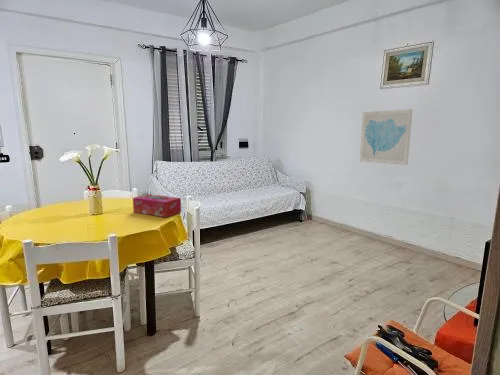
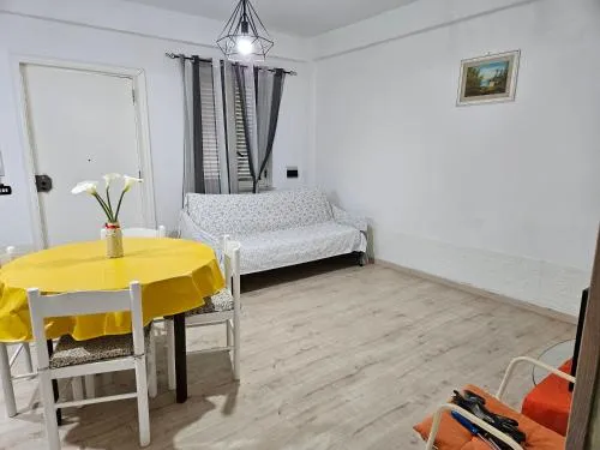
- tissue box (157, 205)
- wall art (384, 137)
